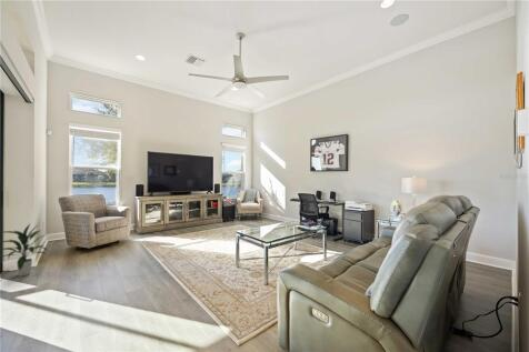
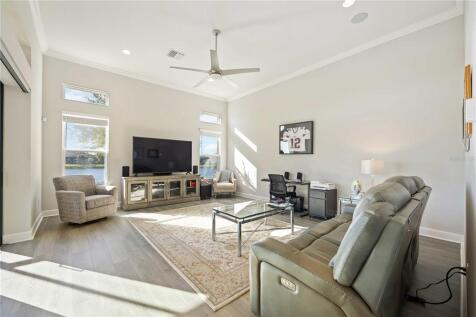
- indoor plant (23, 249)
